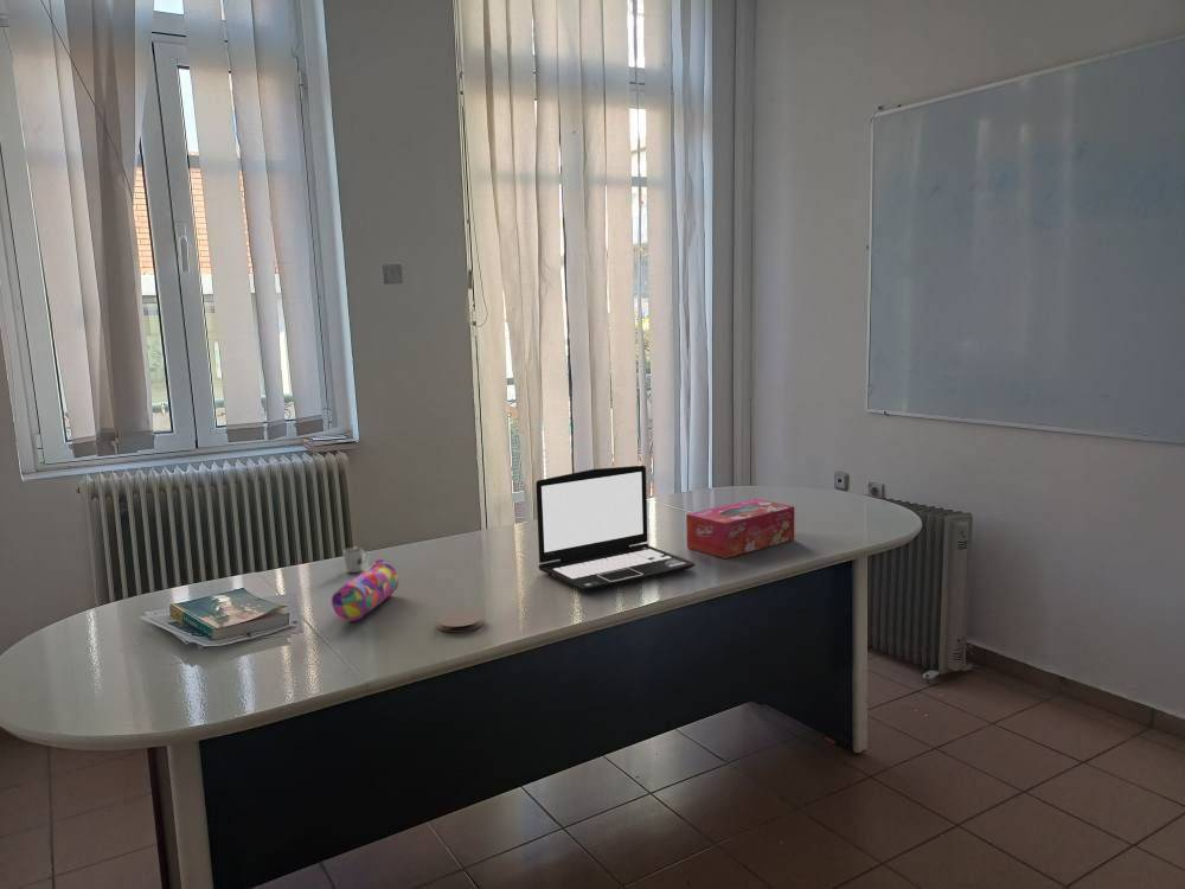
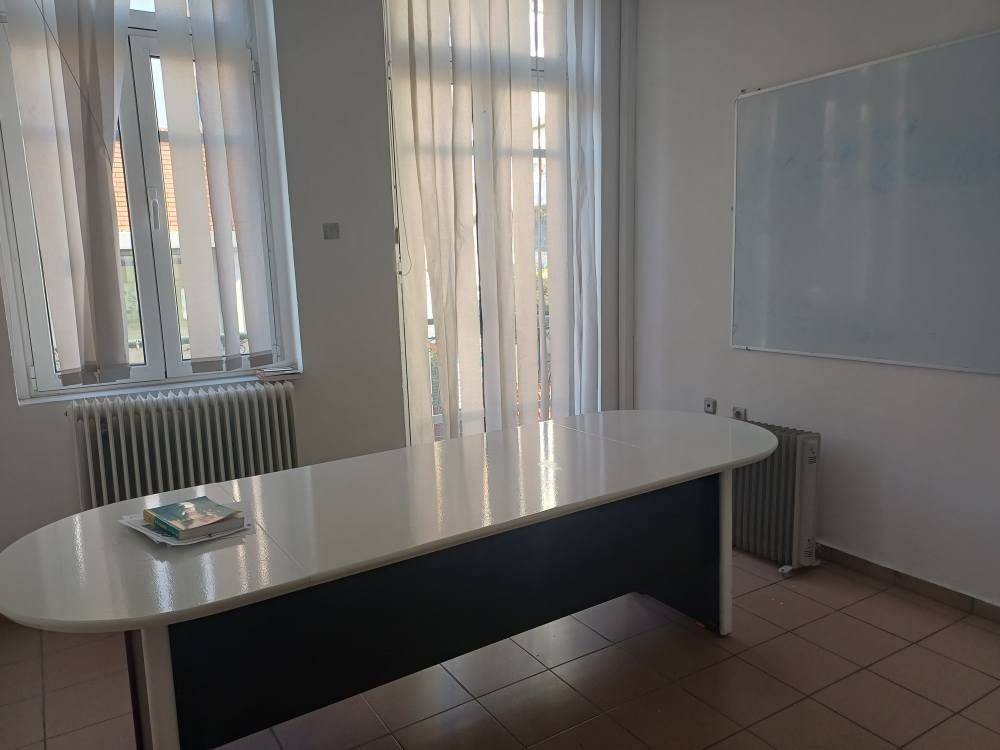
- coaster (460, 621)
- pencil case (366, 589)
- tissue box (741, 526)
- cup (356, 552)
- laptop (616, 524)
